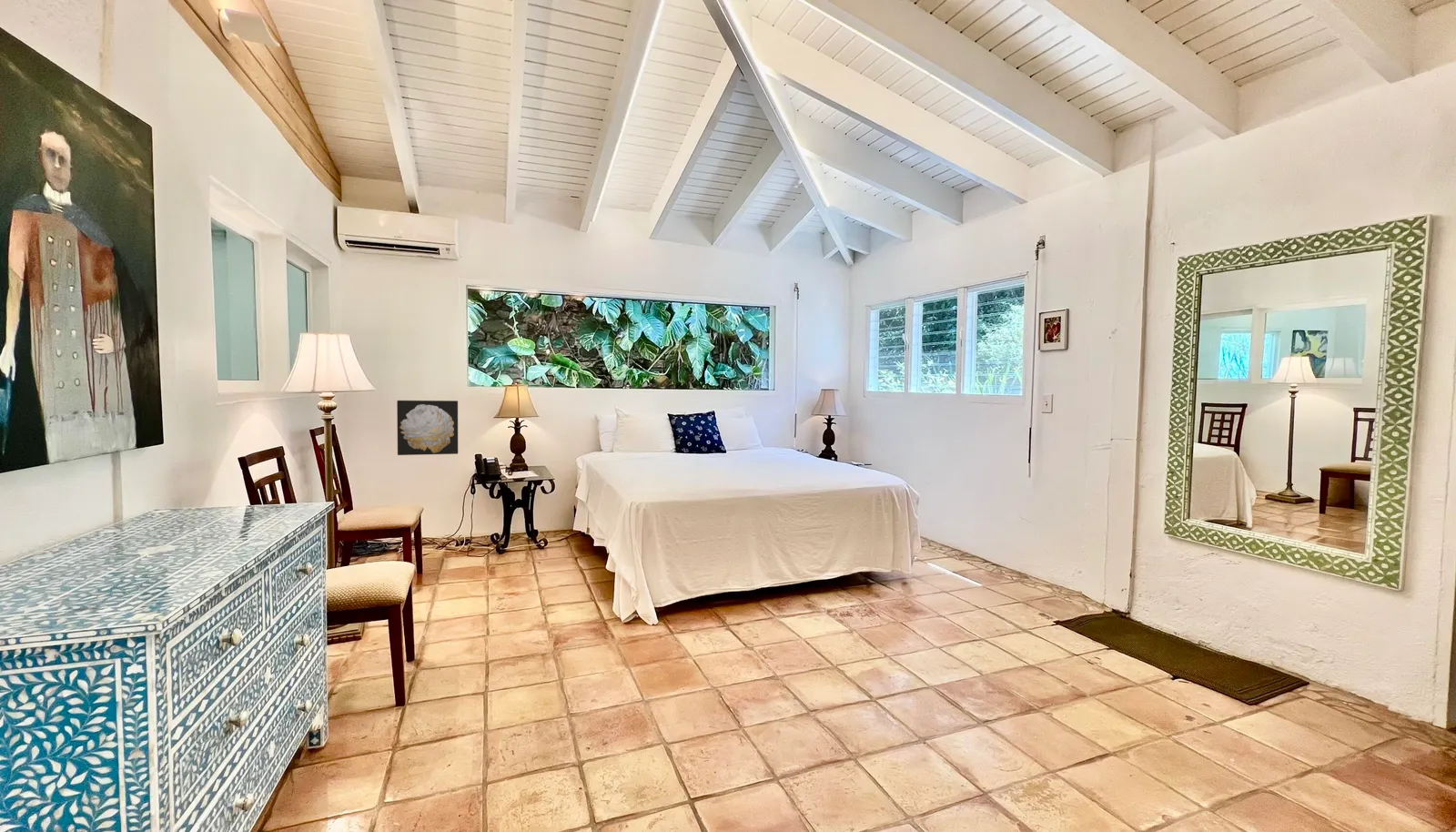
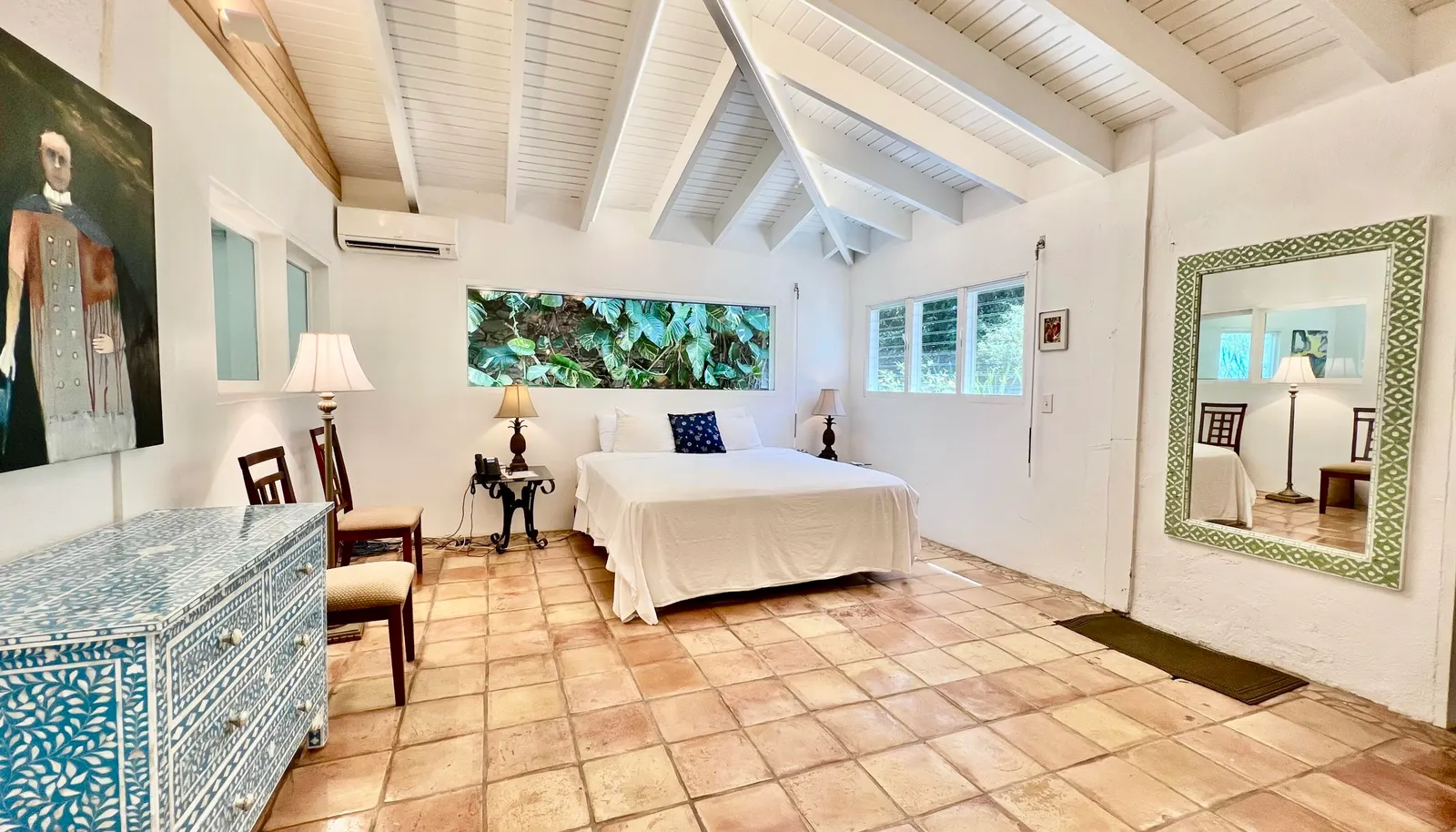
- wall art (428, 427)
